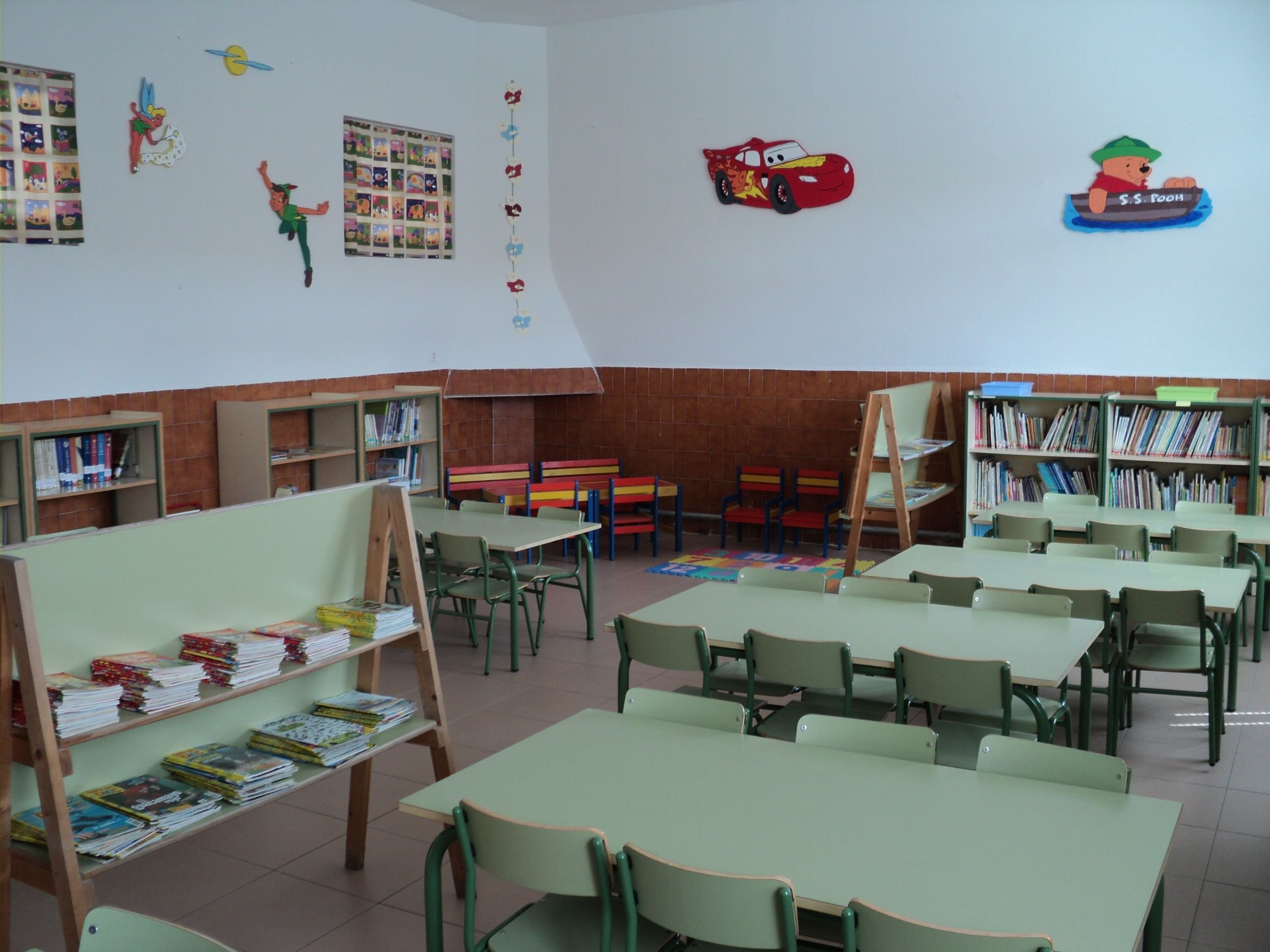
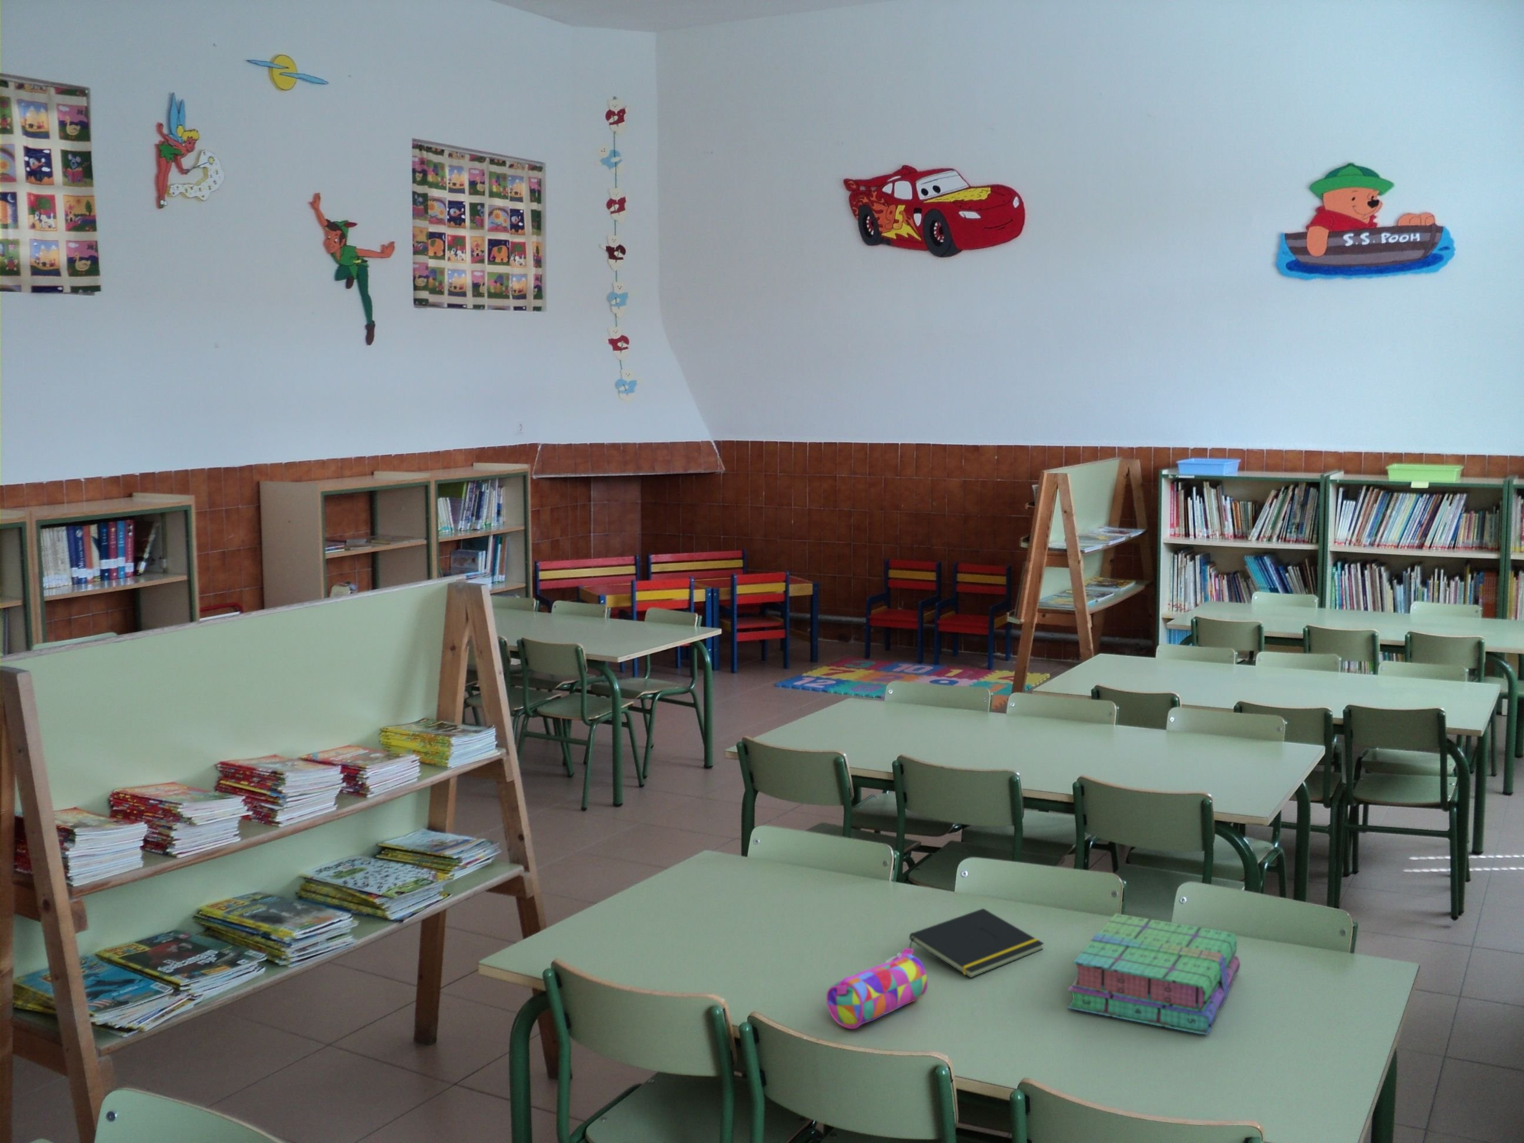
+ stack of books (1157, 969)
+ notepad (977, 941)
+ pencil case (878, 988)
